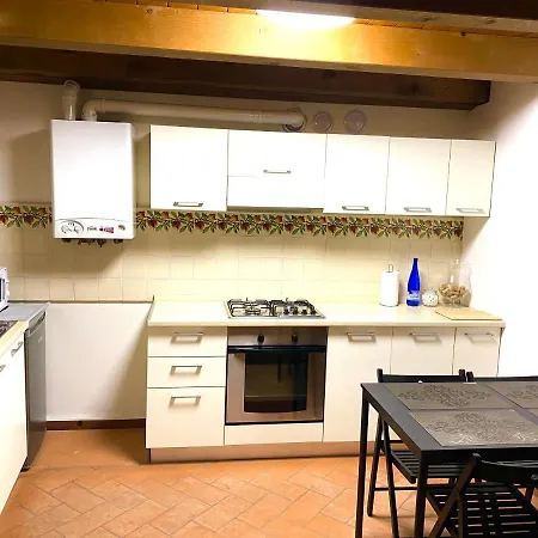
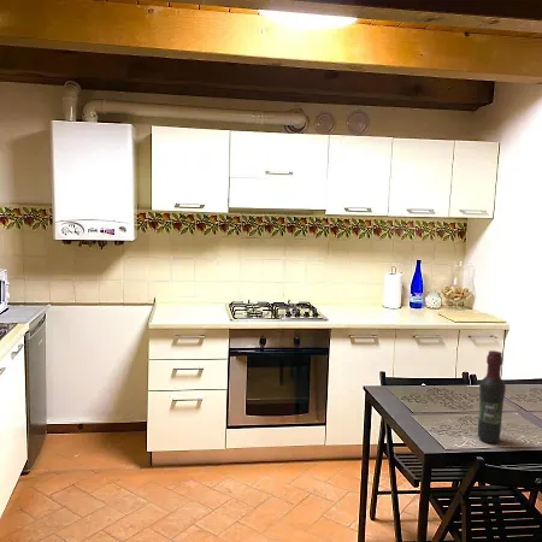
+ wine bottle (491, 396)
